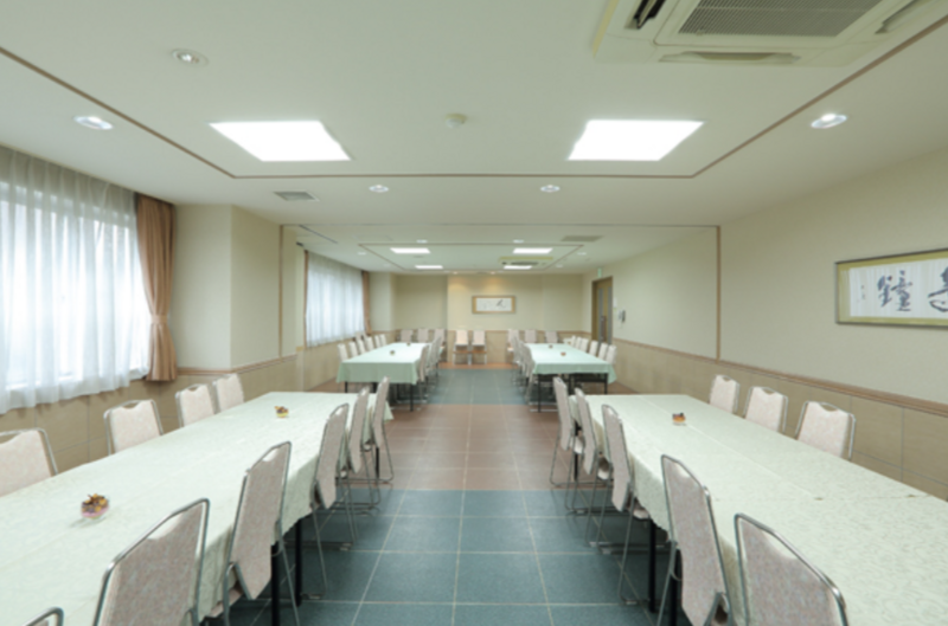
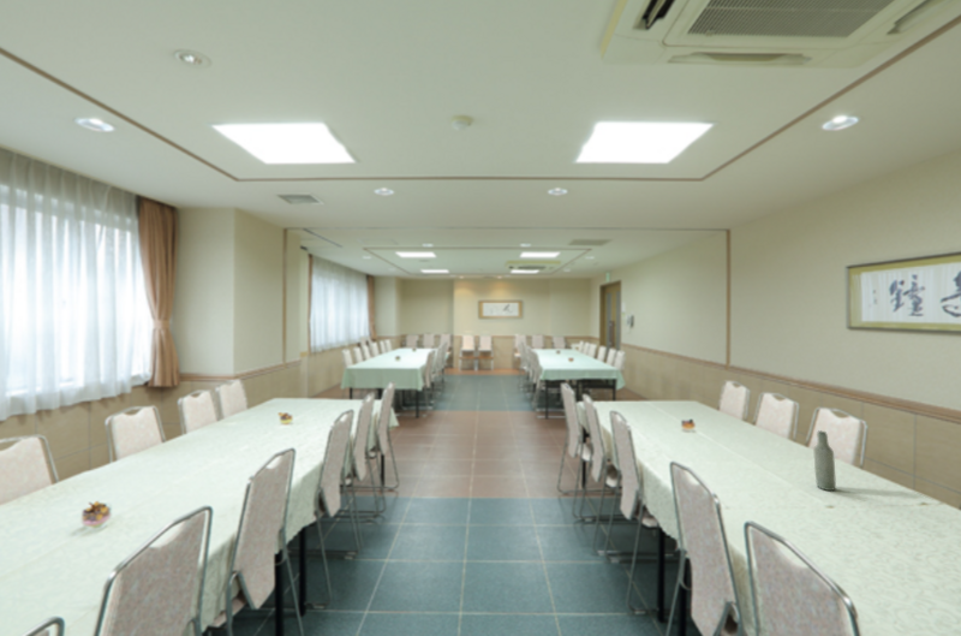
+ bottle (824, 459)
